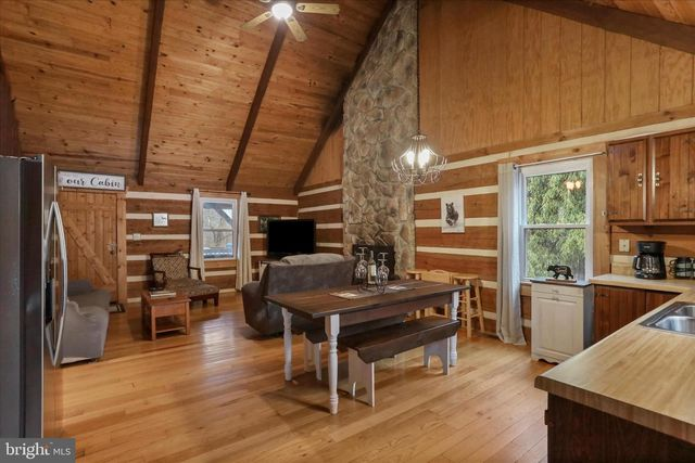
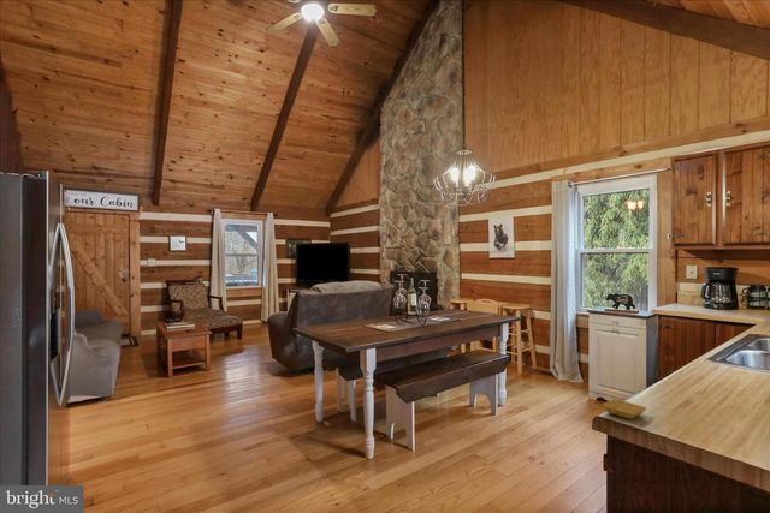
+ saucer (623, 410)
